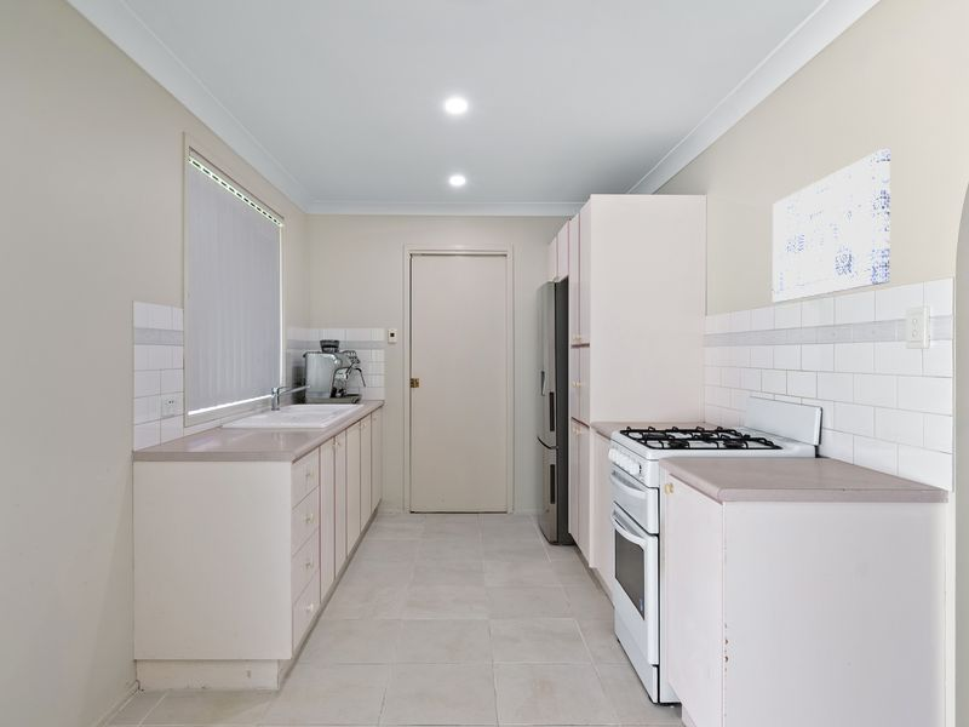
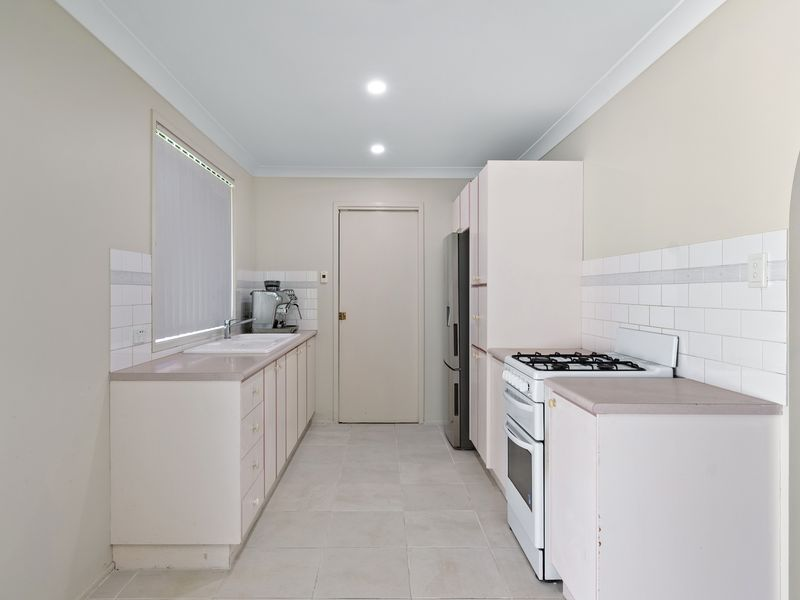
- wall art (822, 236)
